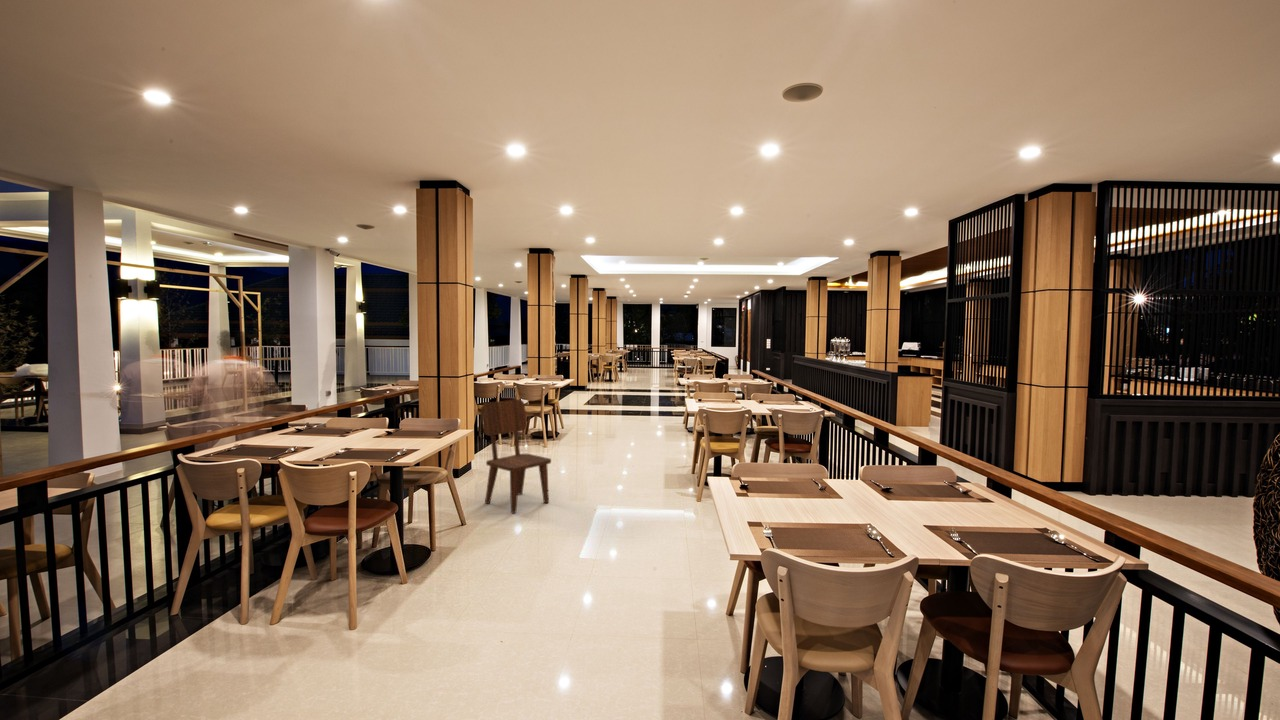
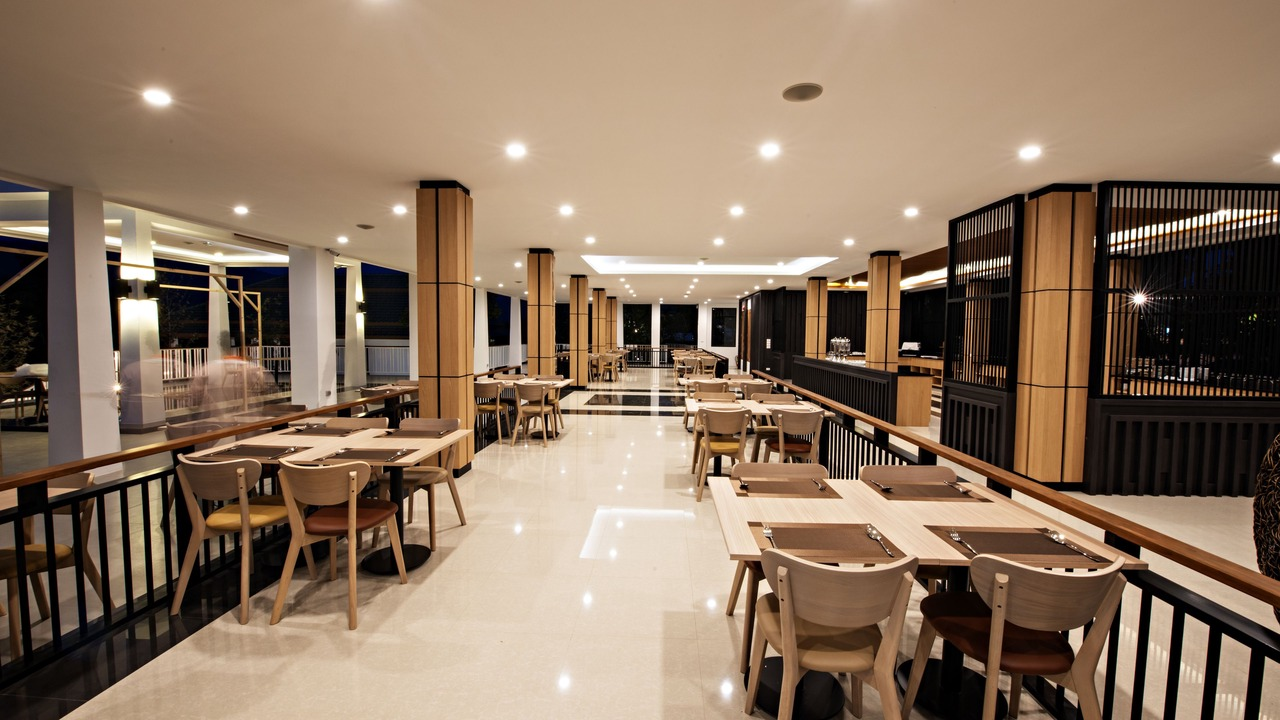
- dining chair (517, 453)
